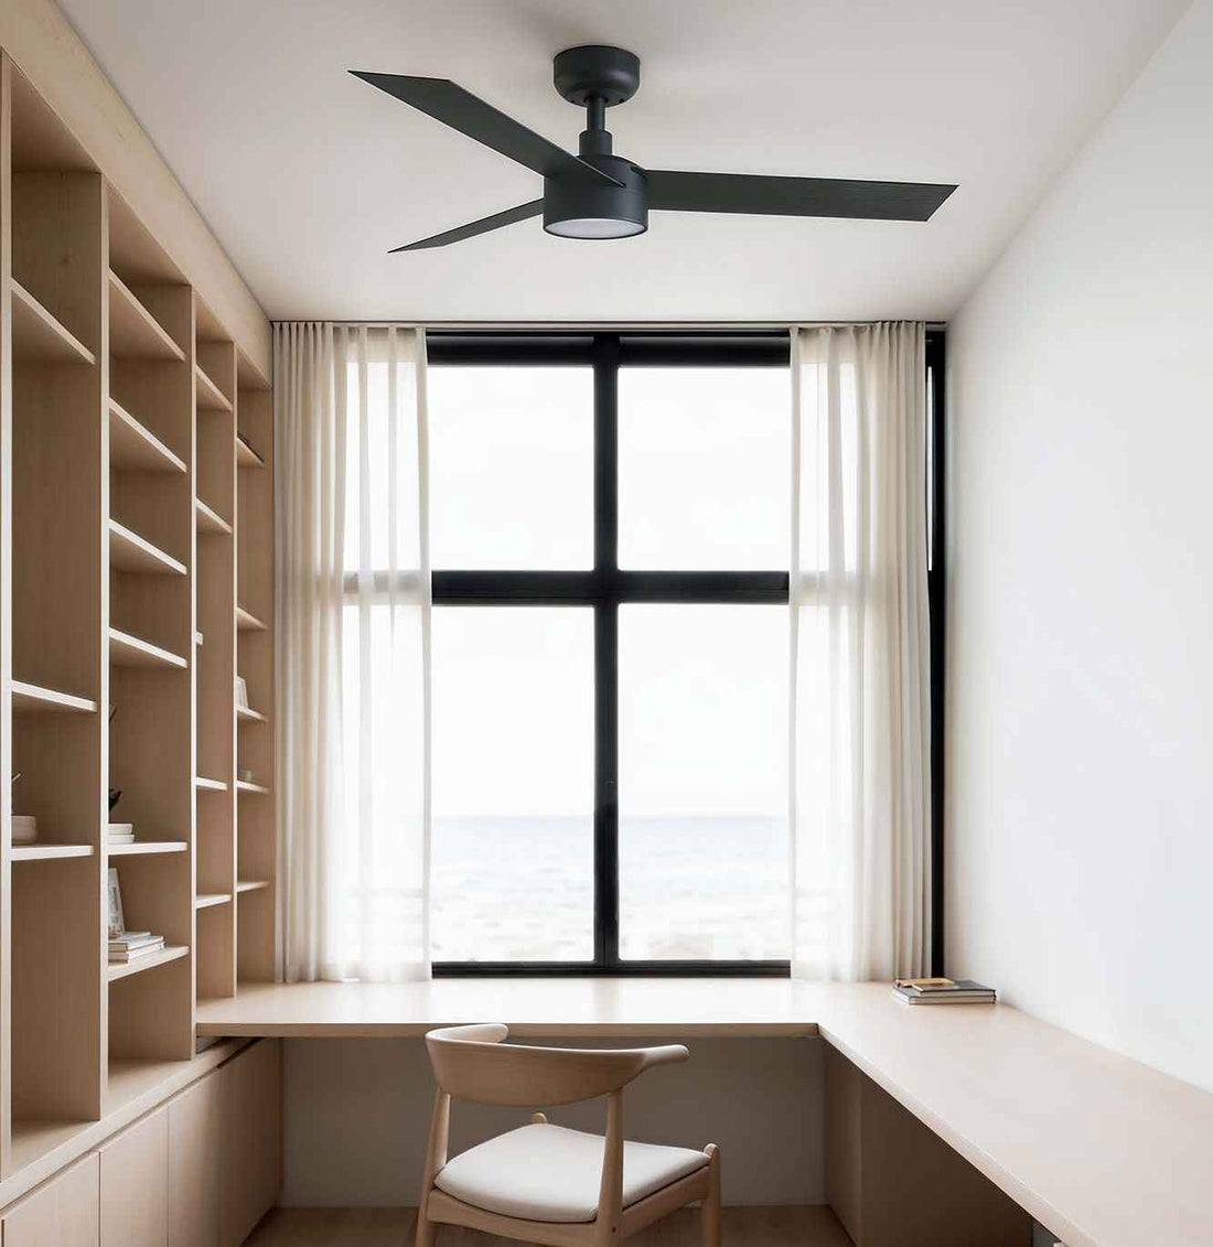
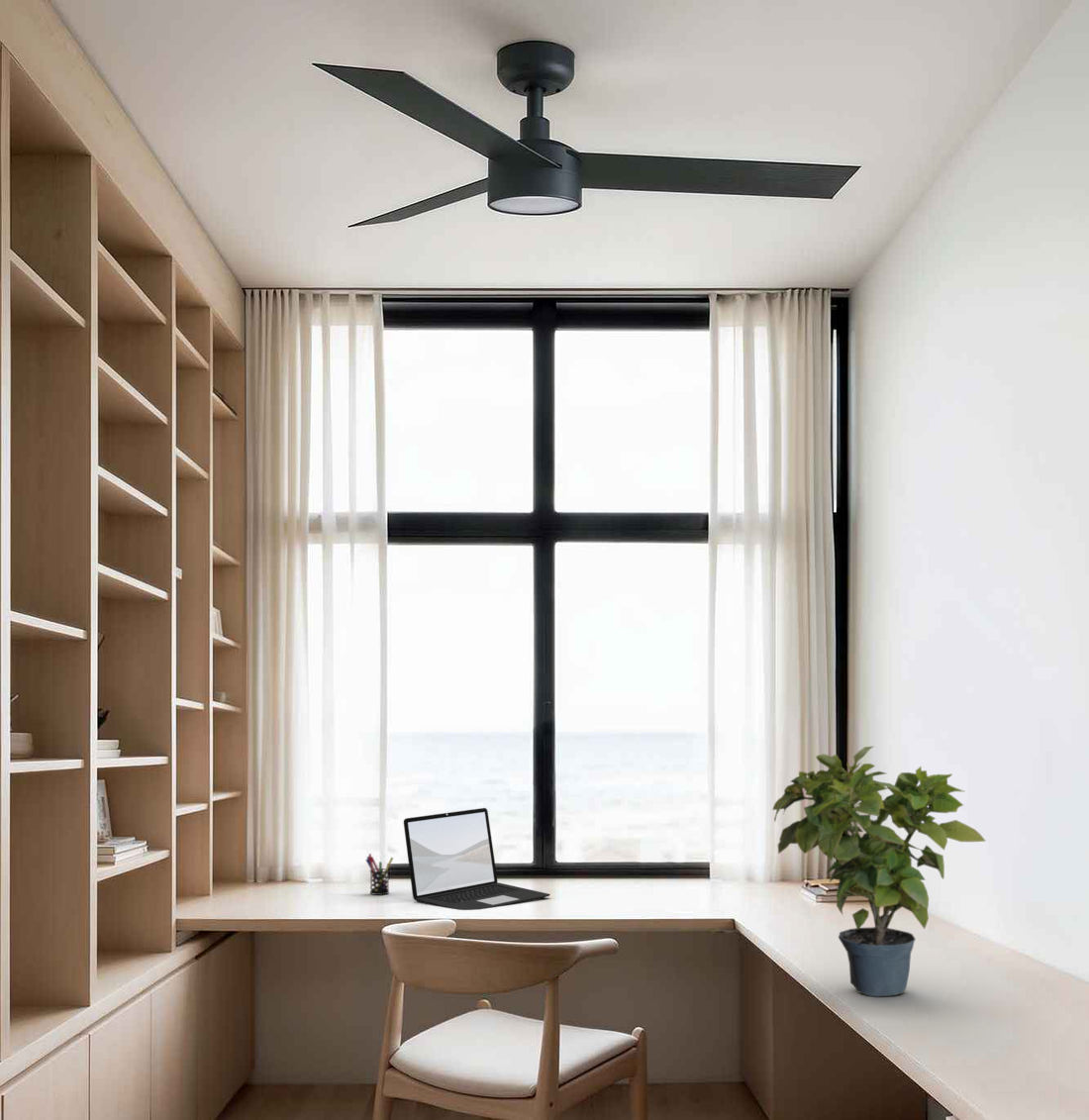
+ potted plant (868, 867)
+ laptop (477, 858)
+ pen holder (378, 873)
